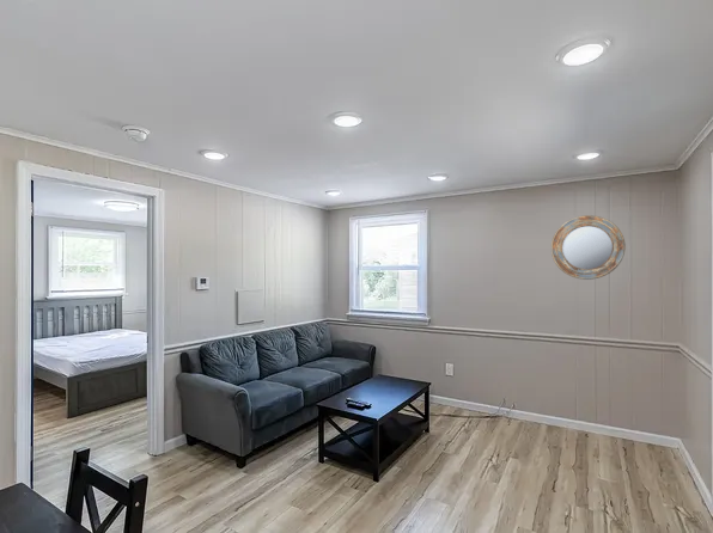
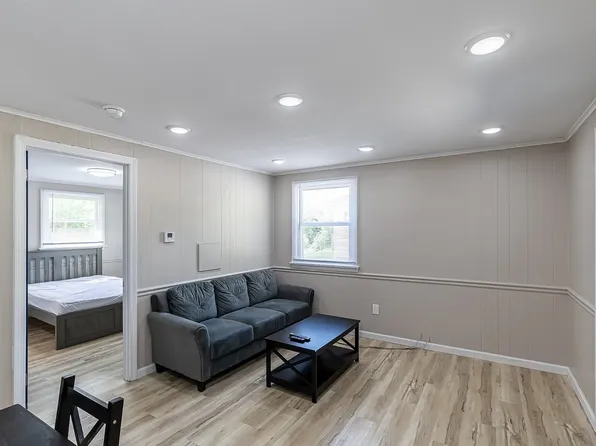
- home mirror (586, 247)
